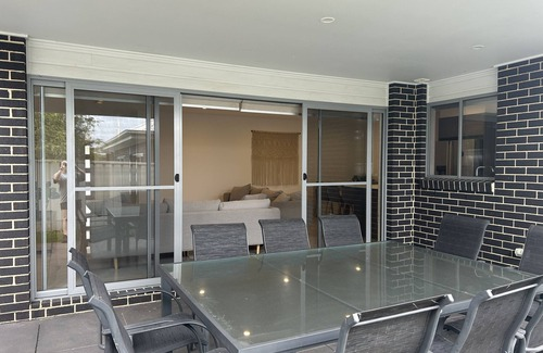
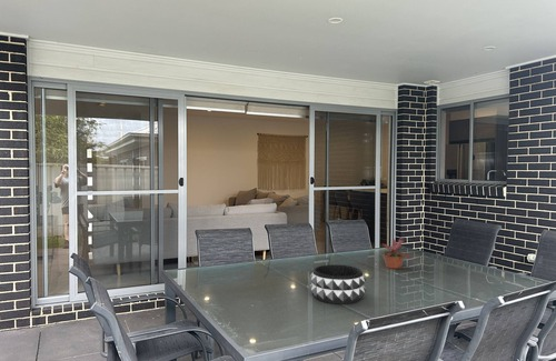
+ decorative bowl (337, 283)
+ potted plant (394, 251)
